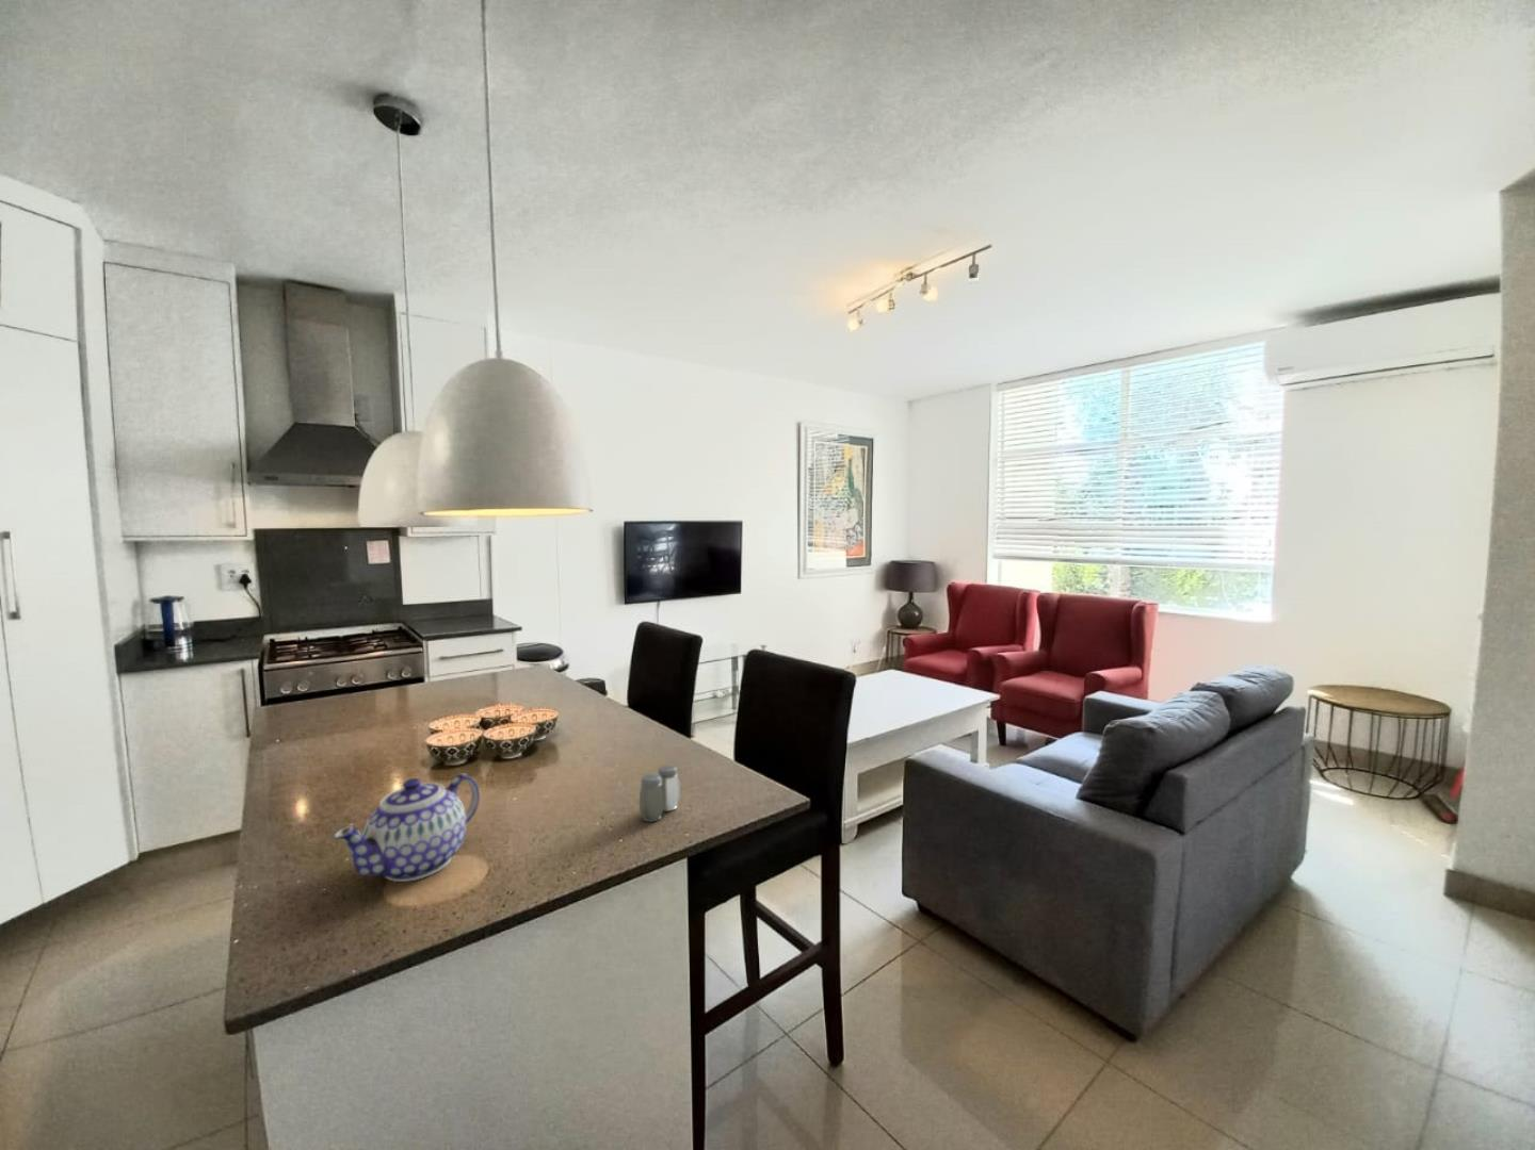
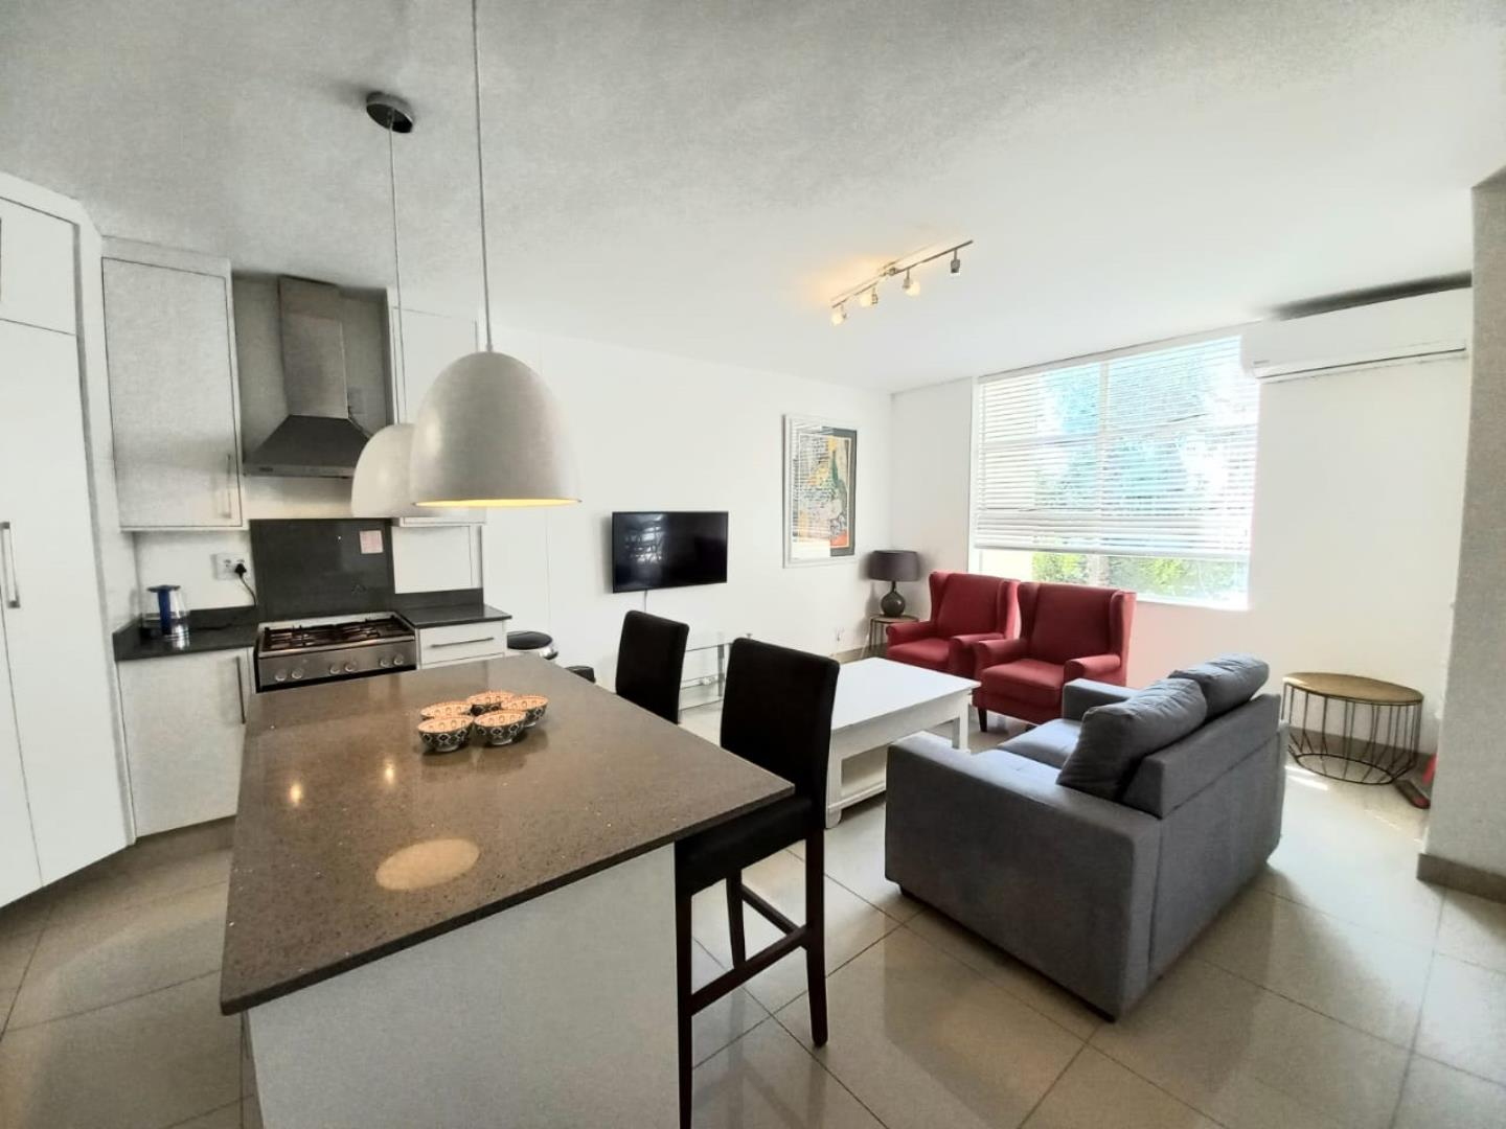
- salt and pepper shaker (660, 791)
- teapot (415, 823)
